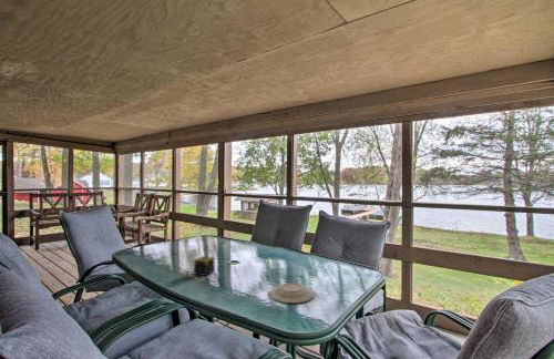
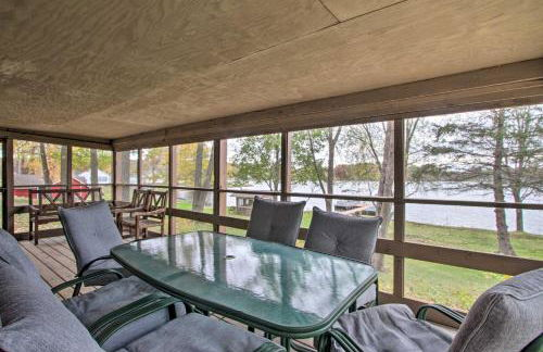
- plate (291, 289)
- candle (204, 265)
